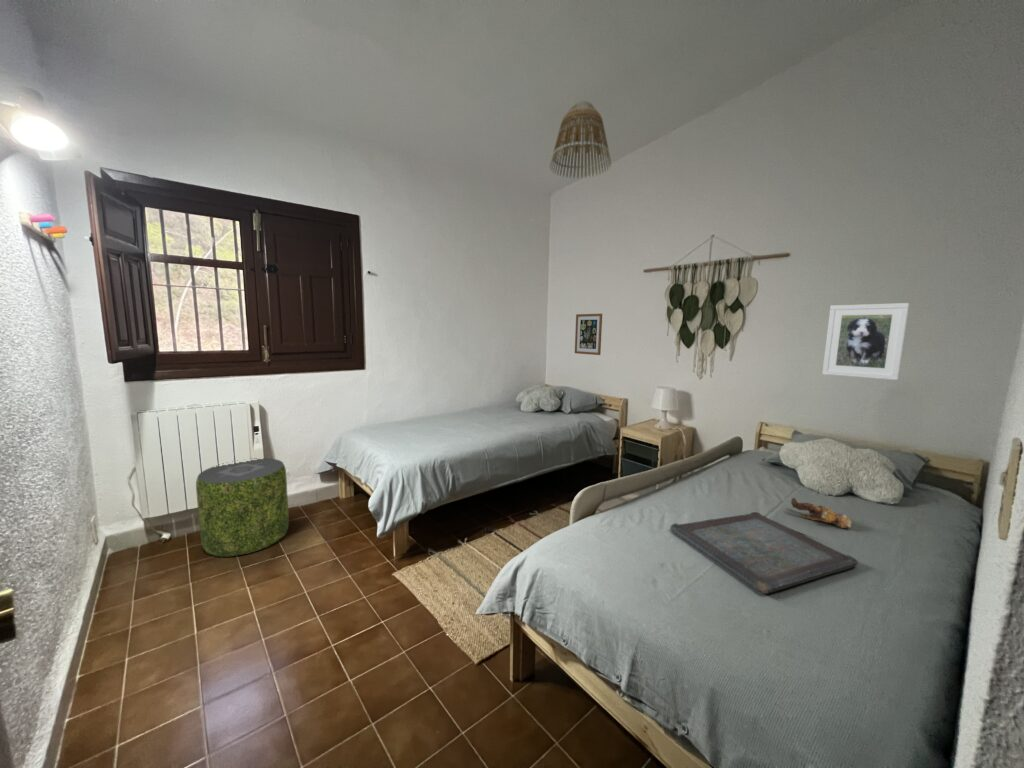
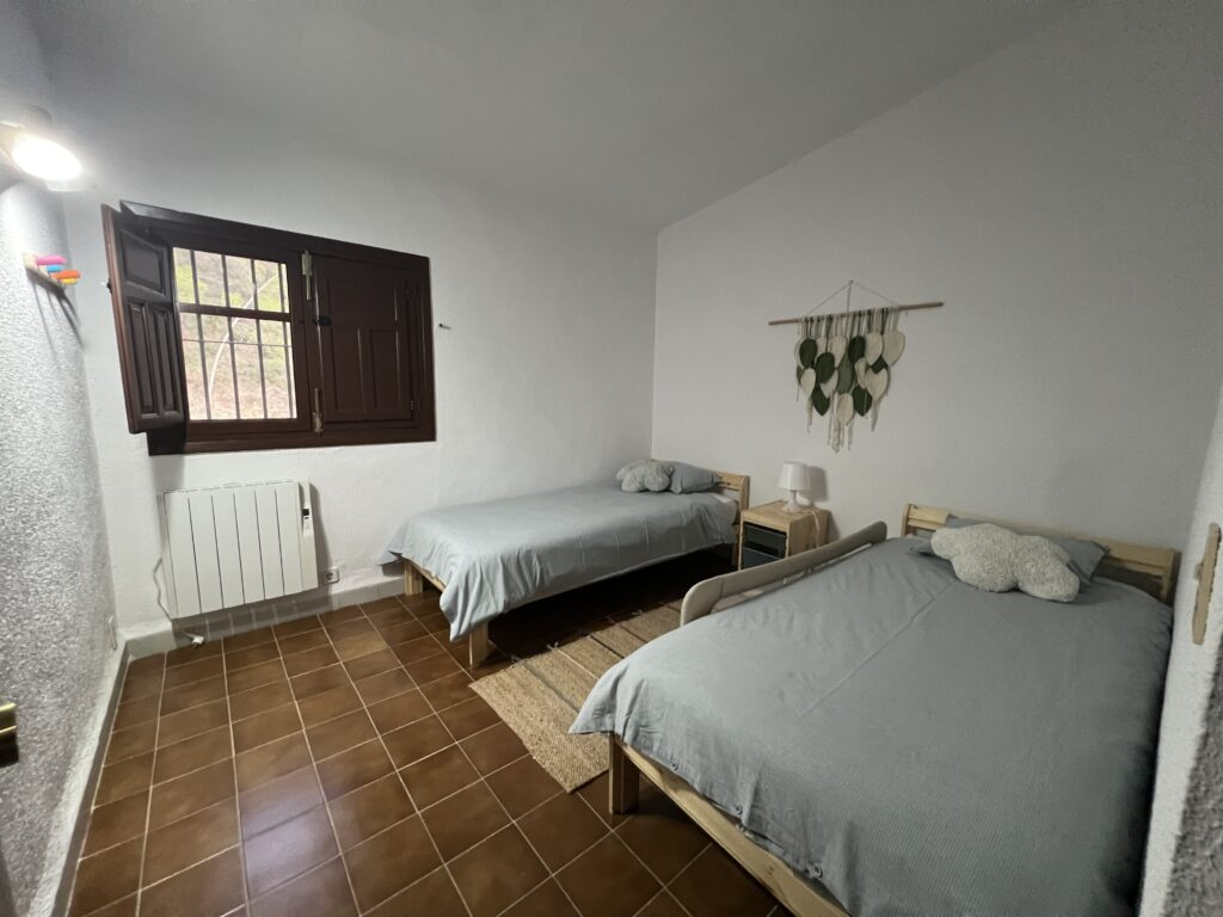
- pouf (245, 503)
- teddy bear (795, 499)
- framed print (862, 341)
- serving tray (758, 545)
- wall art (587, 334)
- lamp shade (580, 136)
